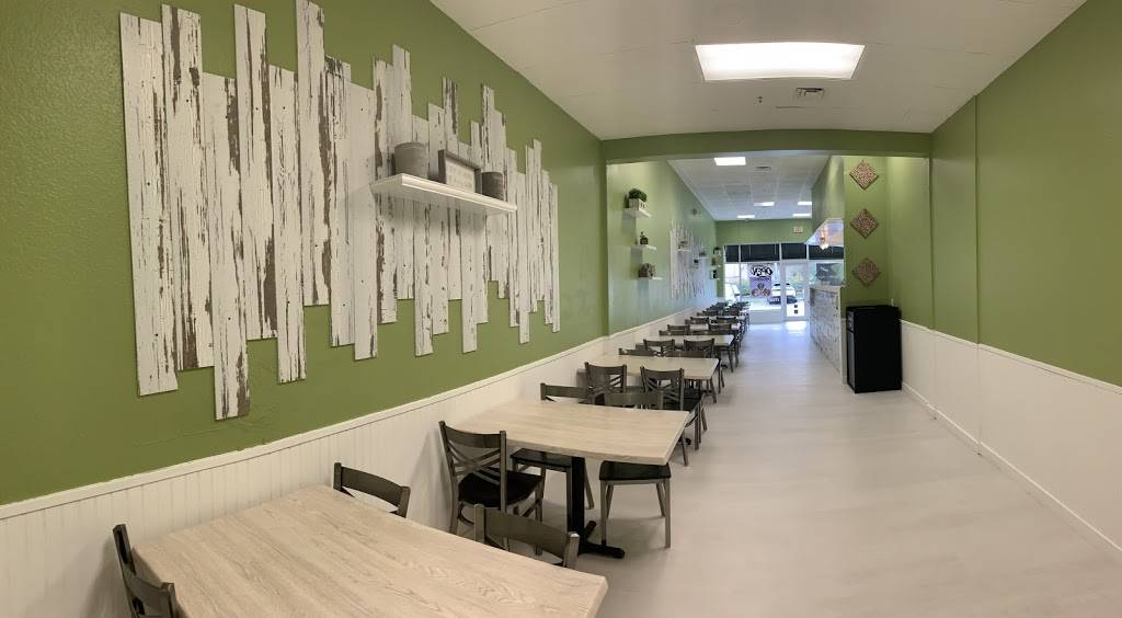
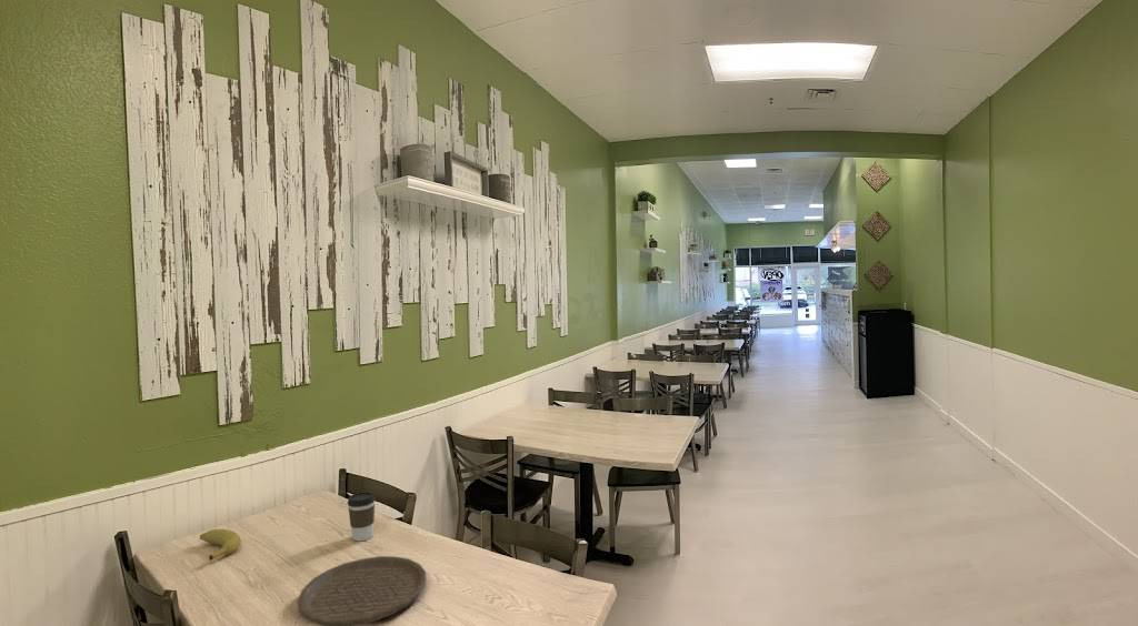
+ coffee cup (361, 516)
+ banana (216, 543)
+ plate (365, 589)
